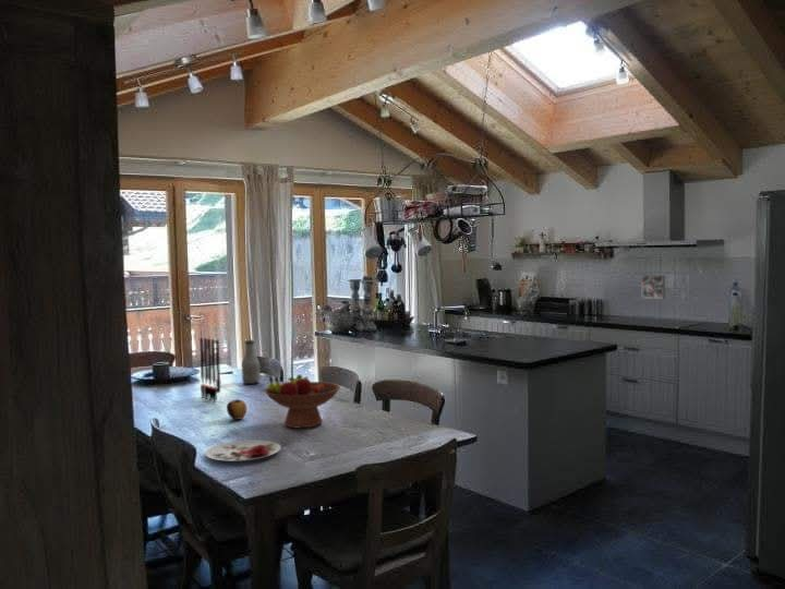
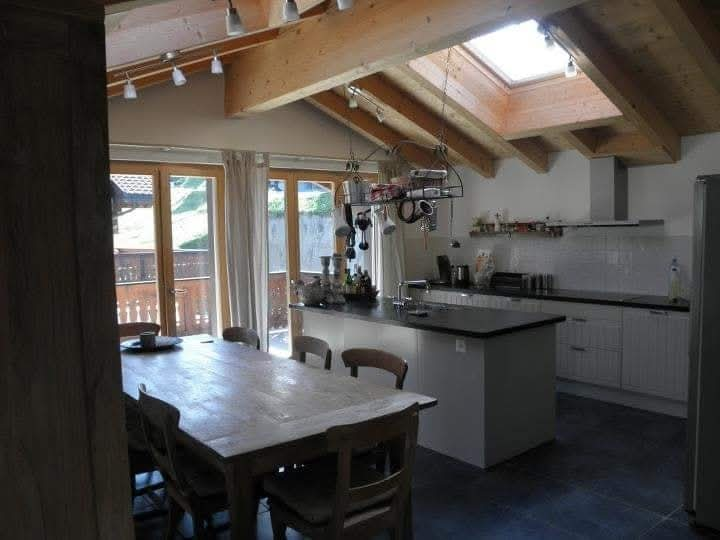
- plate (243, 448)
- bottle (250, 361)
- candle (209, 369)
- decorative tile (652, 287)
- fruit bowl (302, 398)
- apple (237, 409)
